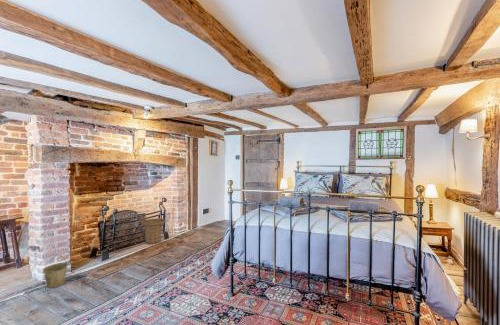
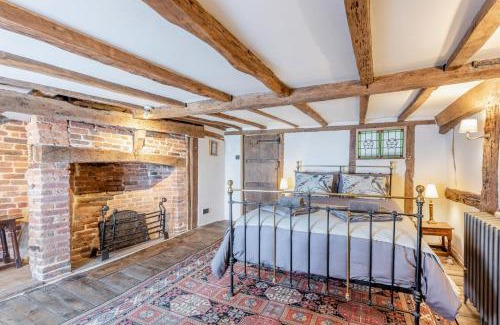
- bucket (55, 269)
- basket (153, 231)
